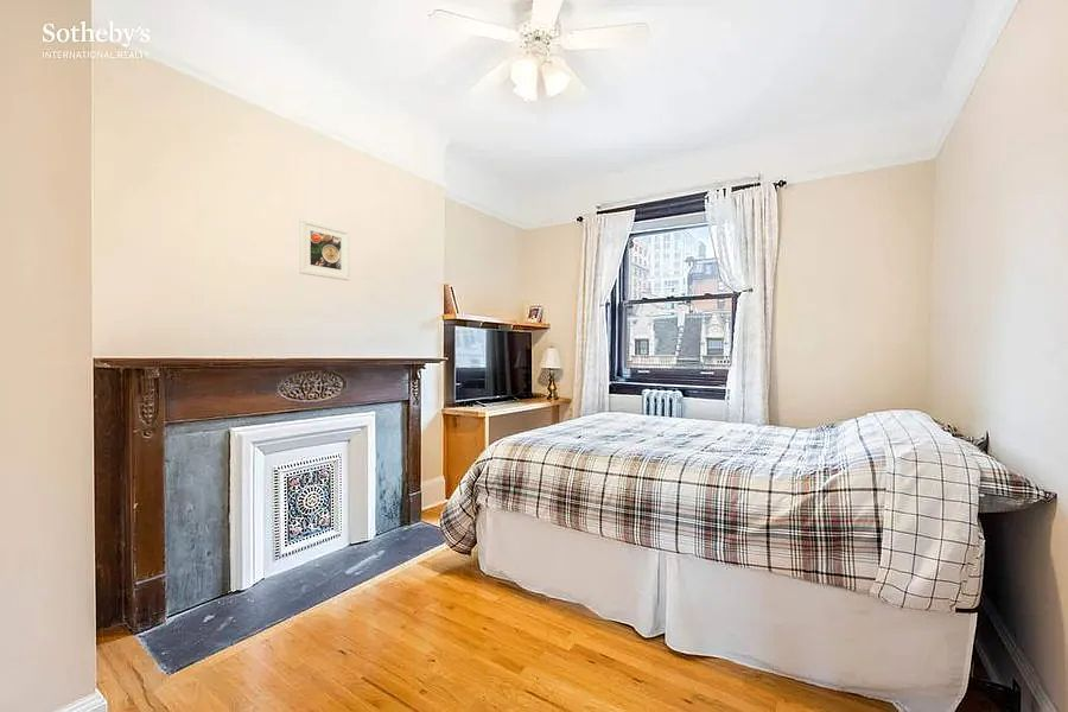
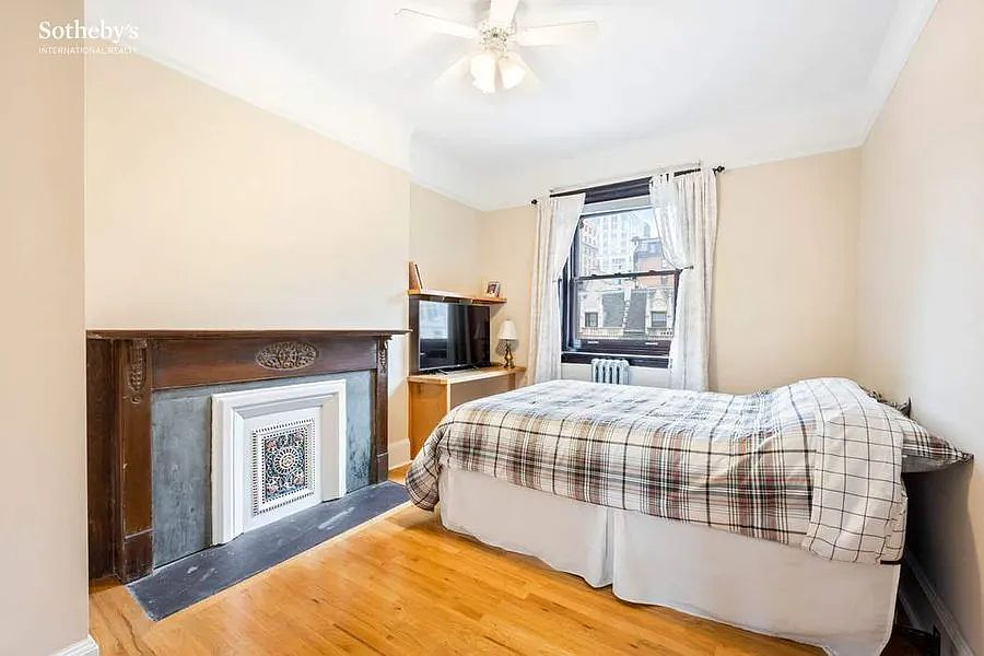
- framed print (325, 250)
